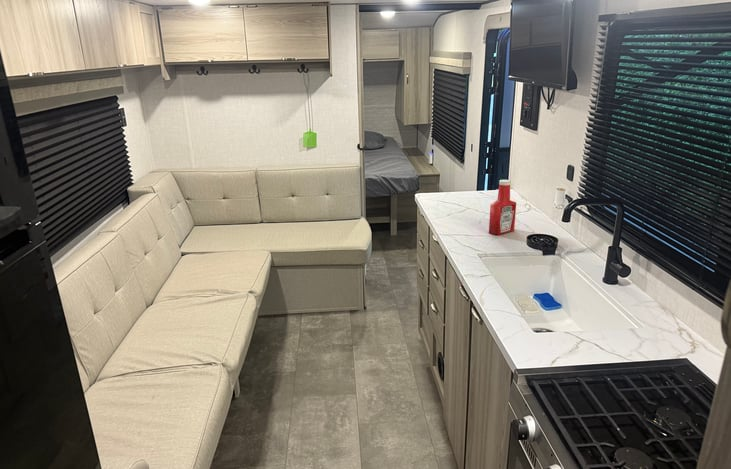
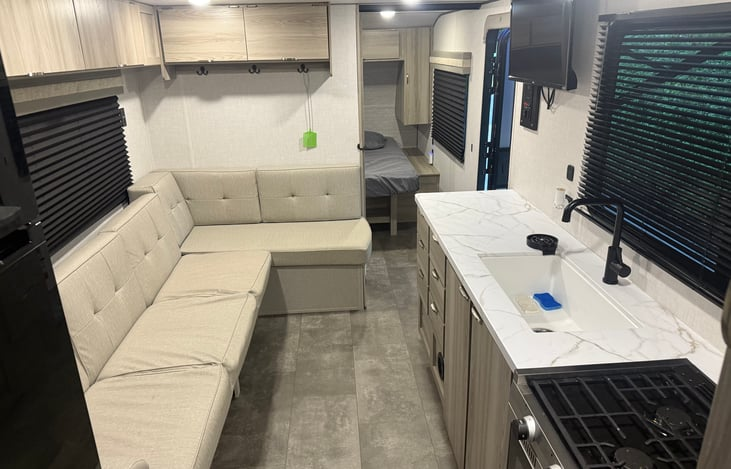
- soap bottle (503, 206)
